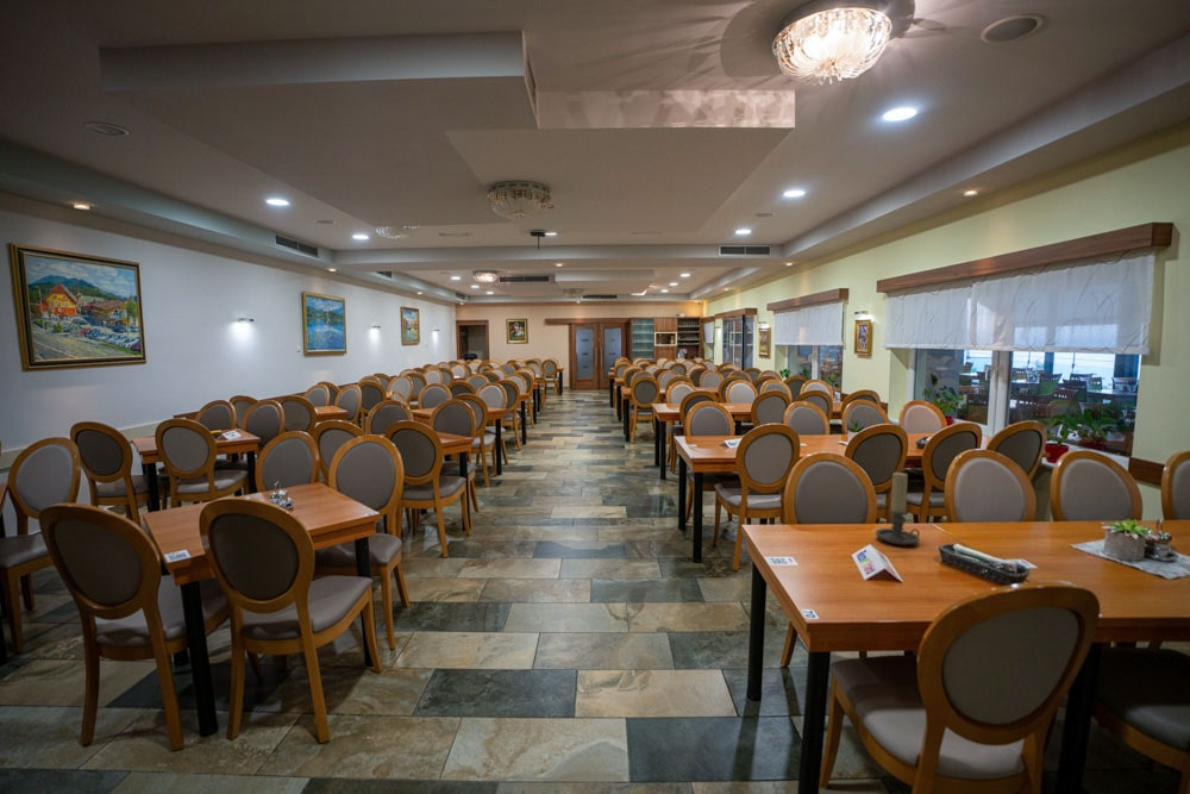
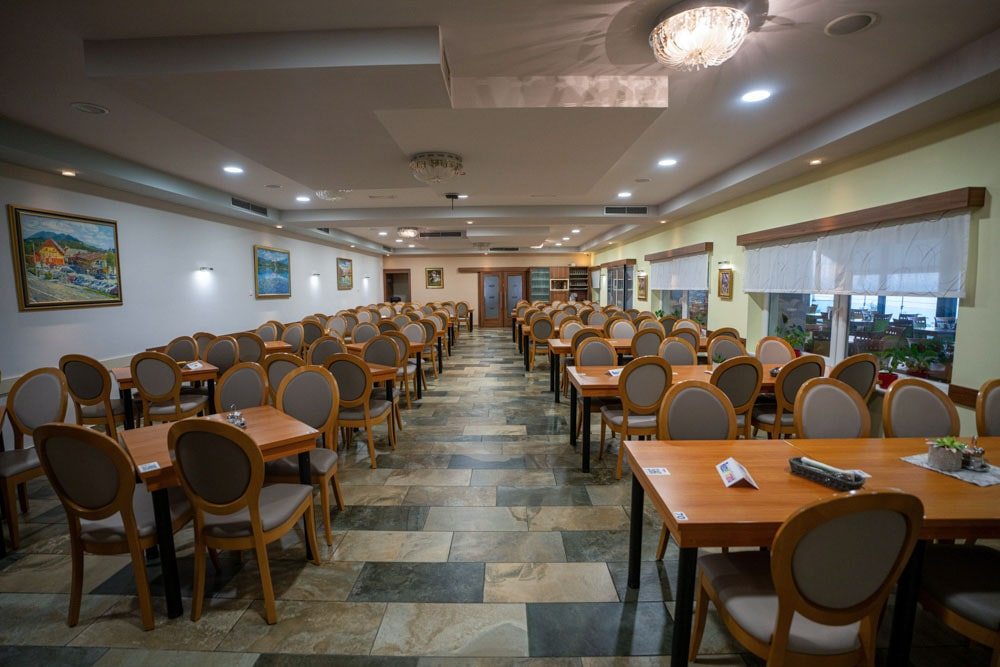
- candle holder (901, 506)
